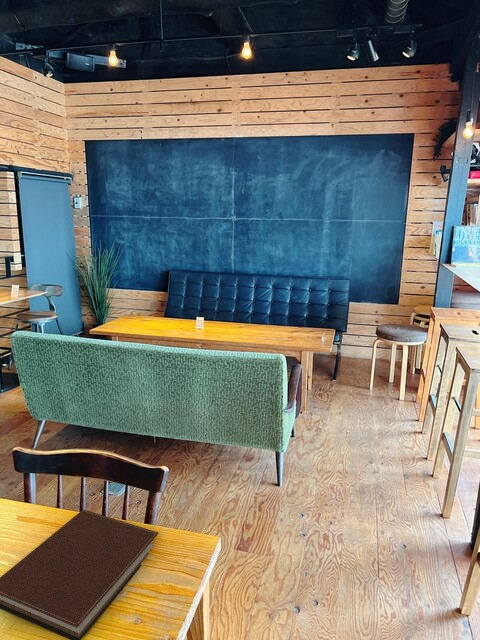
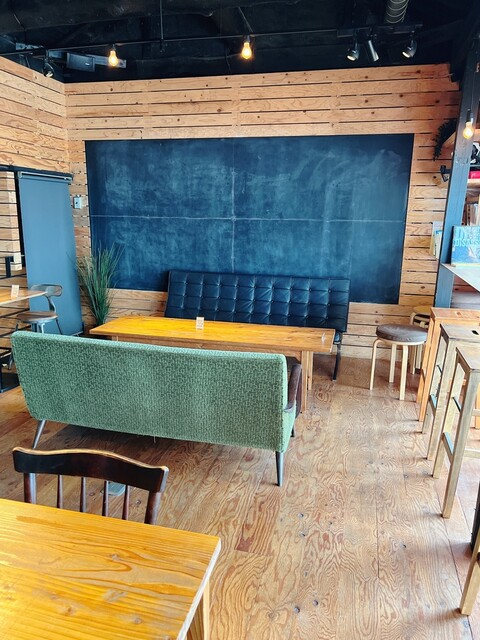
- notebook (80, 564)
